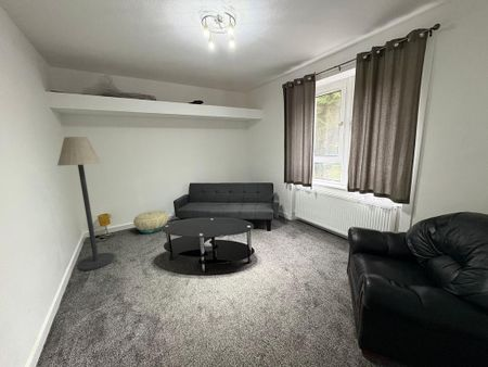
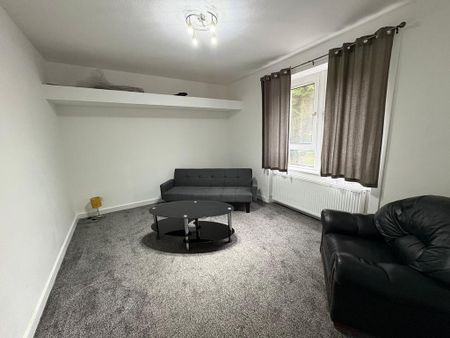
- basket (151, 220)
- floor lamp (87, 202)
